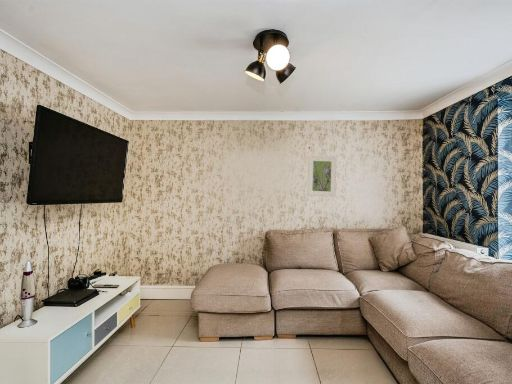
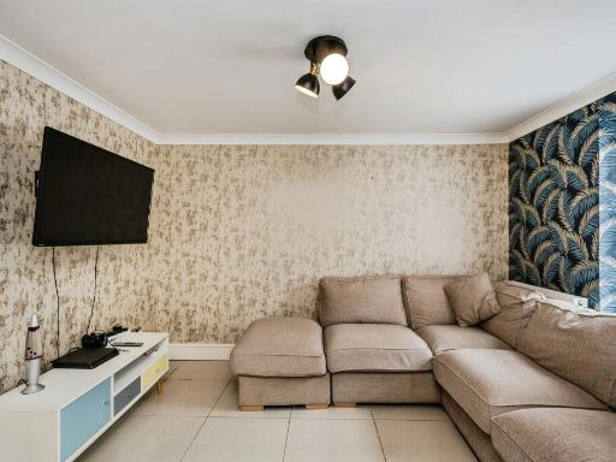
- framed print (321, 176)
